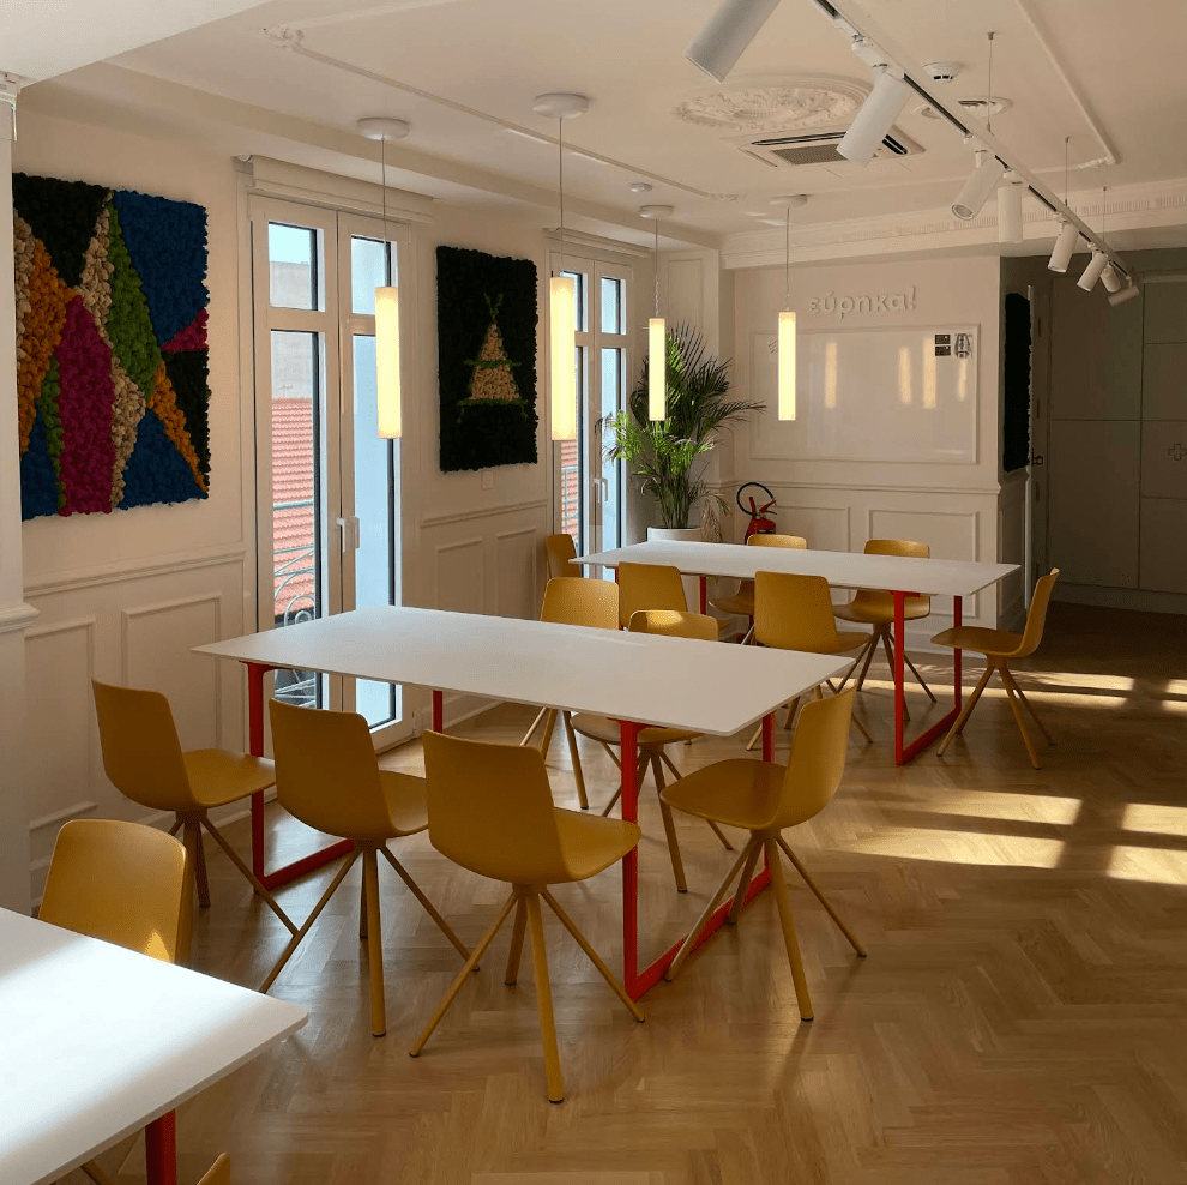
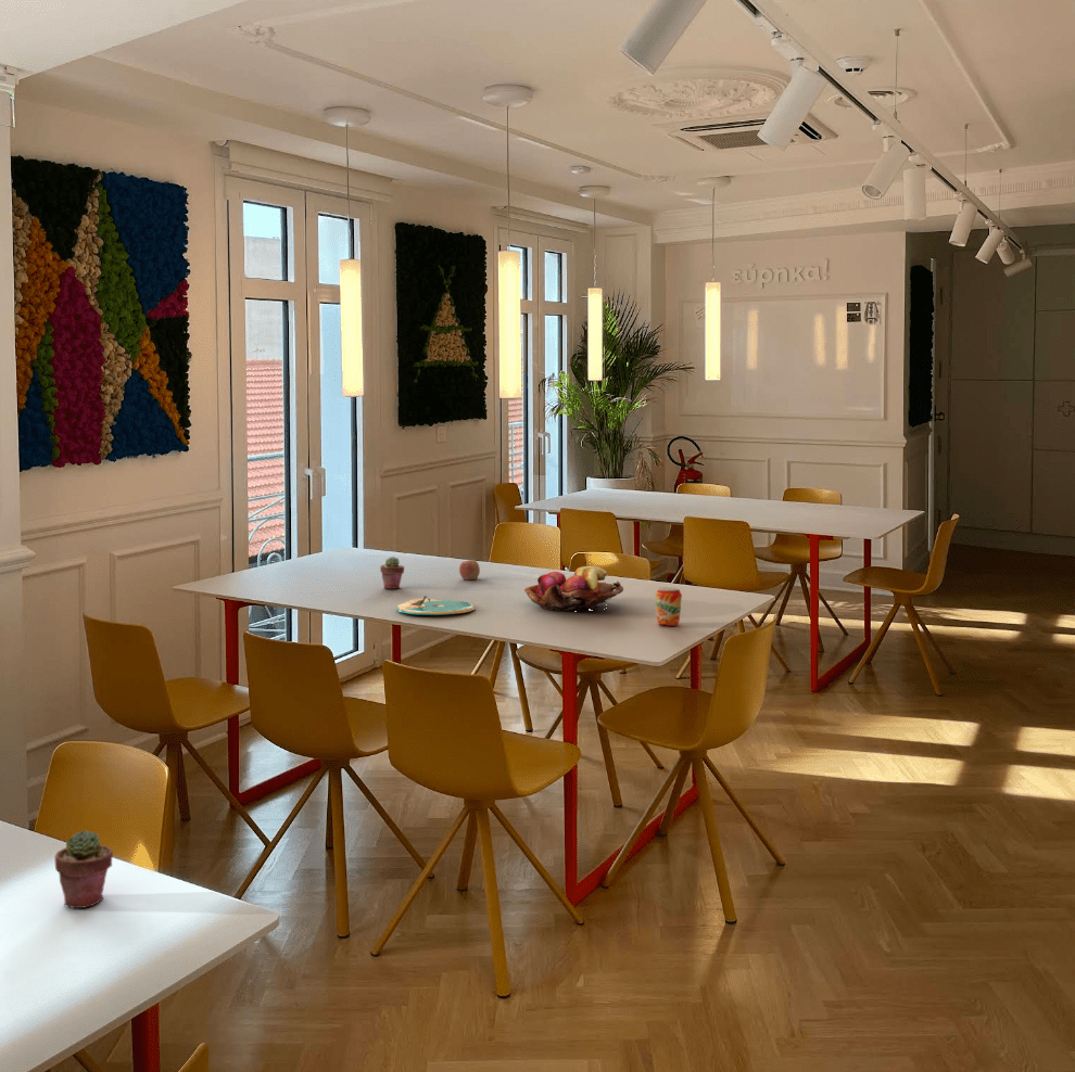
+ apple (469, 569)
+ beverage can (668, 607)
+ potted succulent (392, 572)
+ fruit basket (576, 587)
+ plate (435, 601)
+ potted succulent (84, 866)
